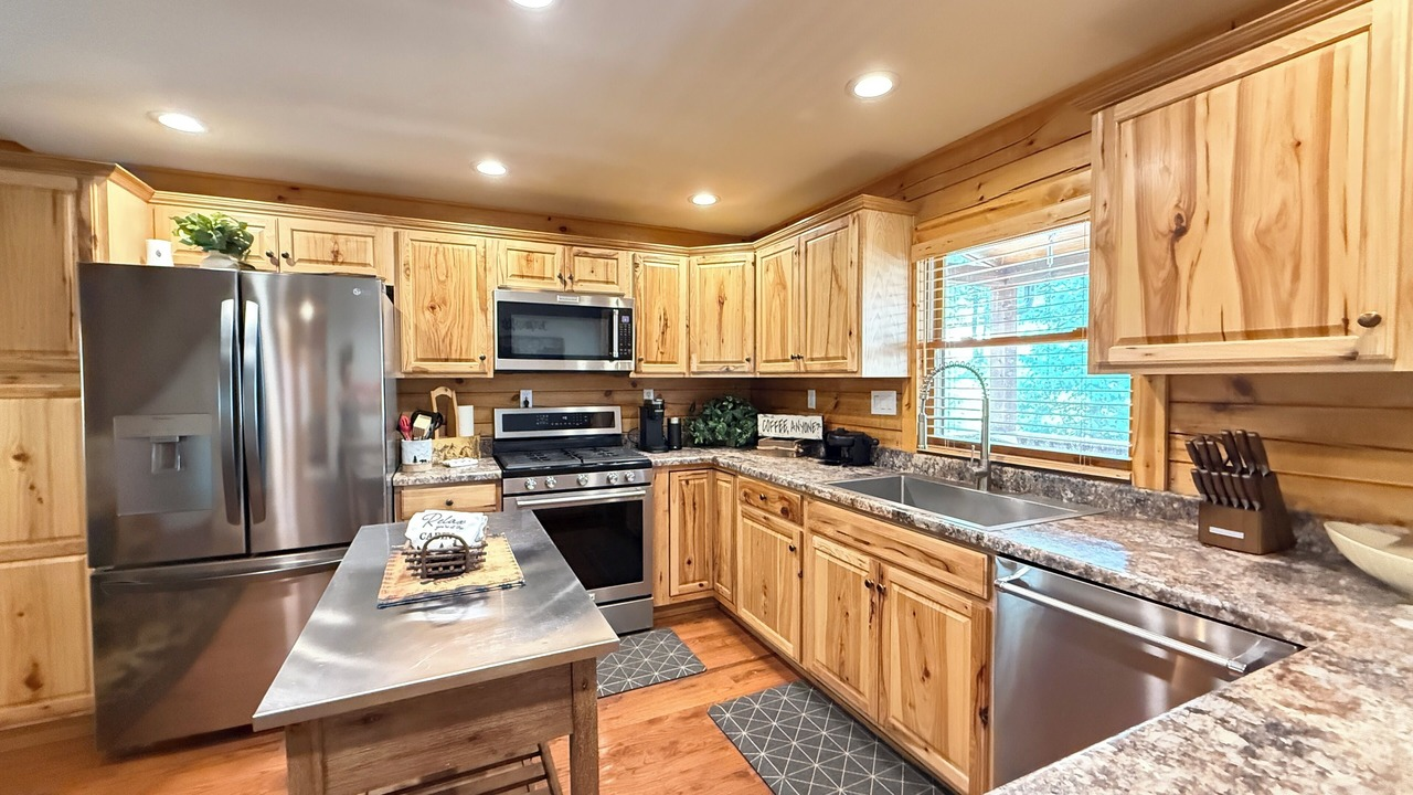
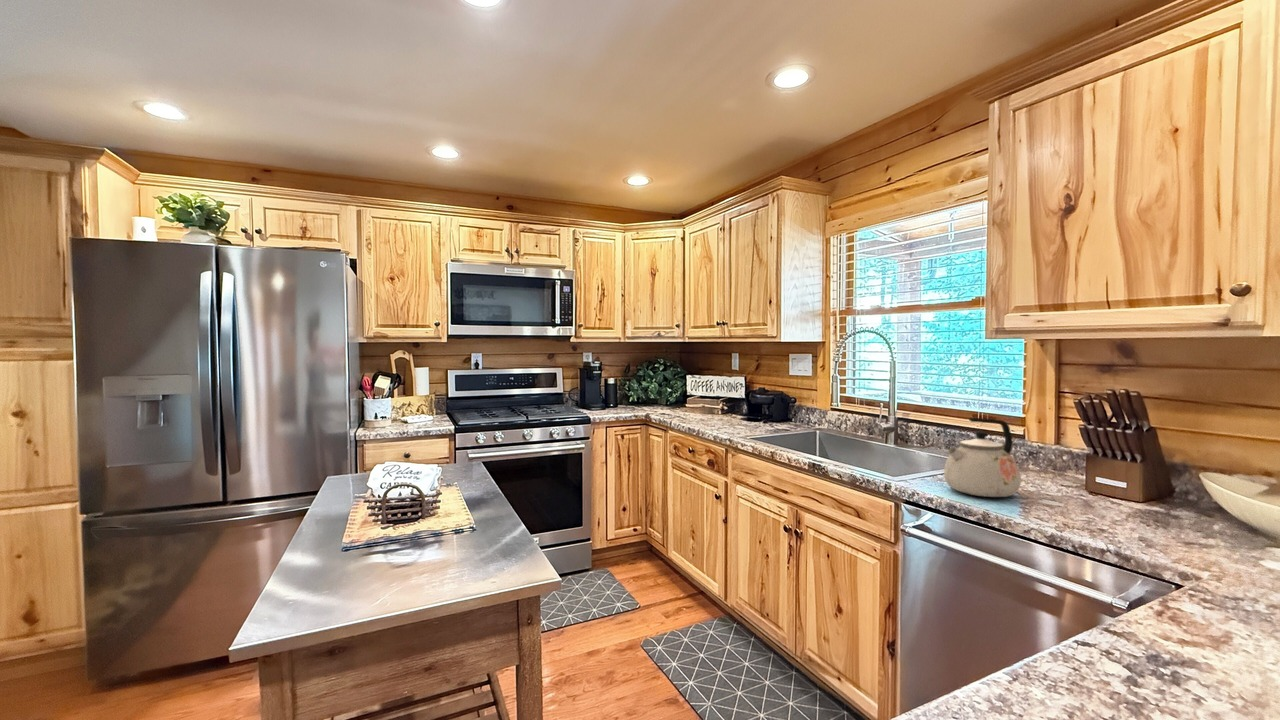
+ kettle (980, 455)
